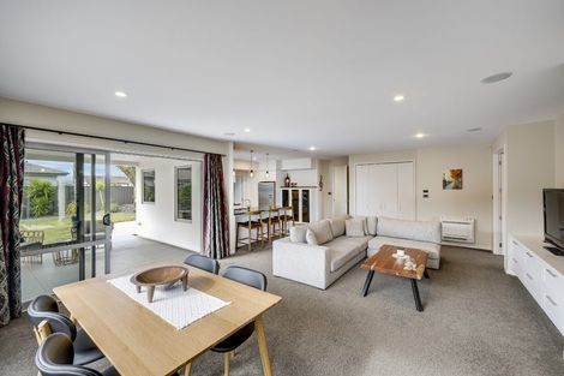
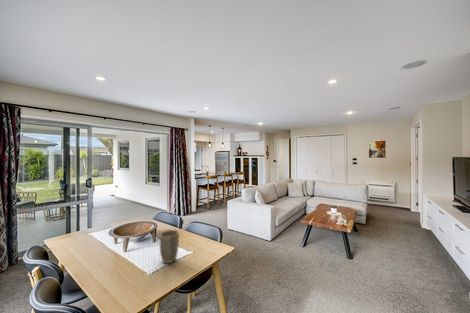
+ plant pot (169, 246)
